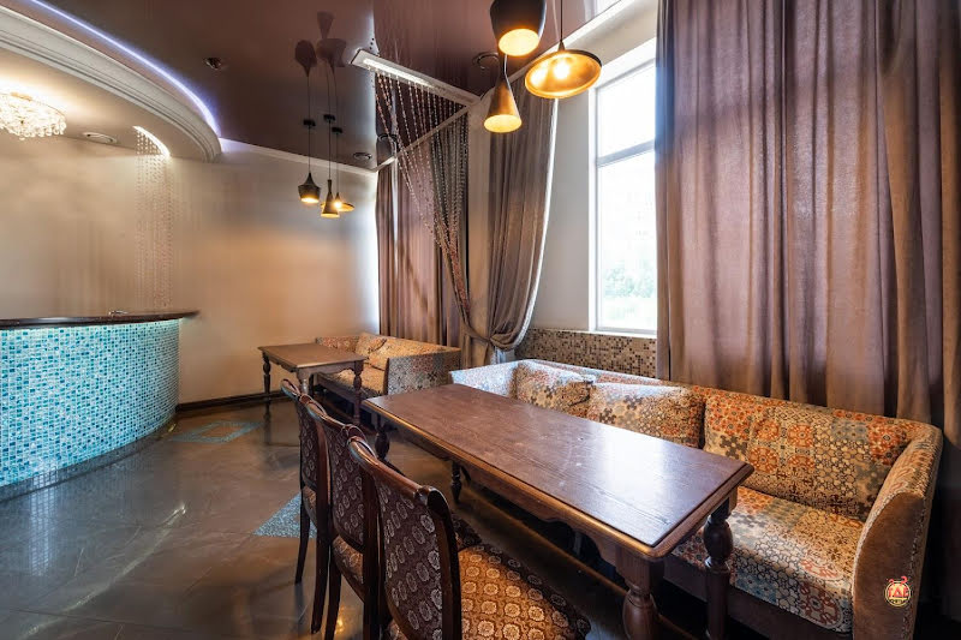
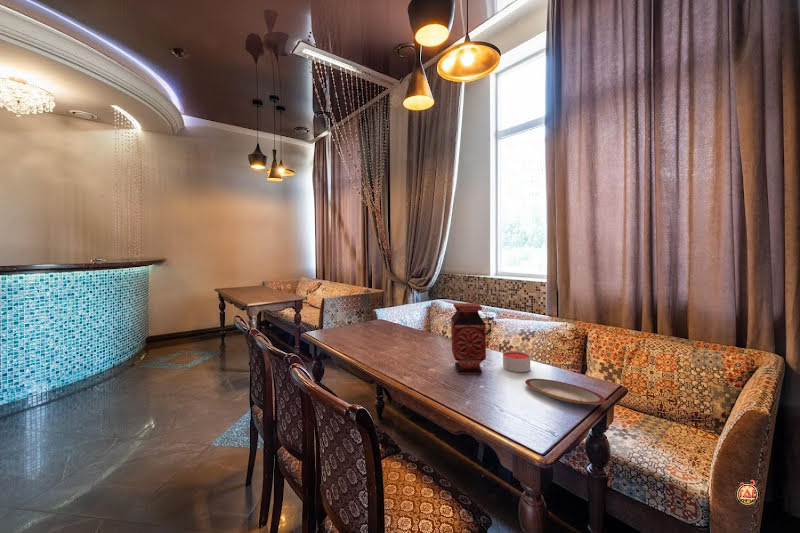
+ candle (516, 360)
+ plate (562, 392)
+ vase (467, 337)
